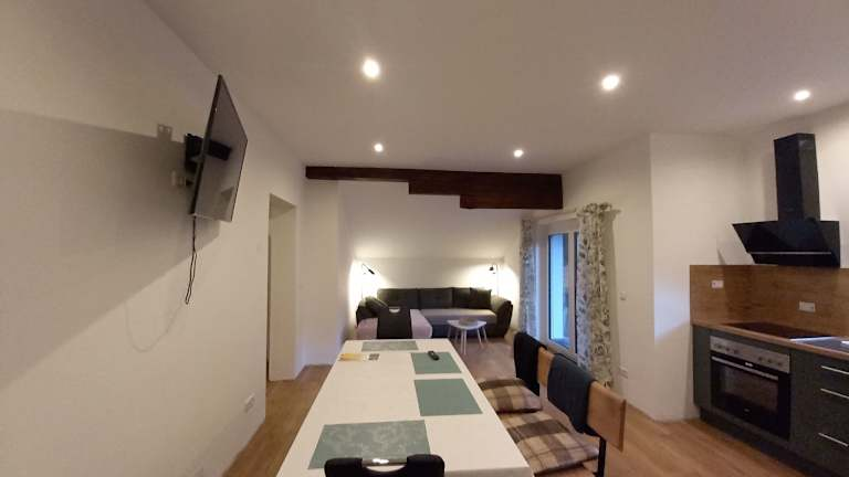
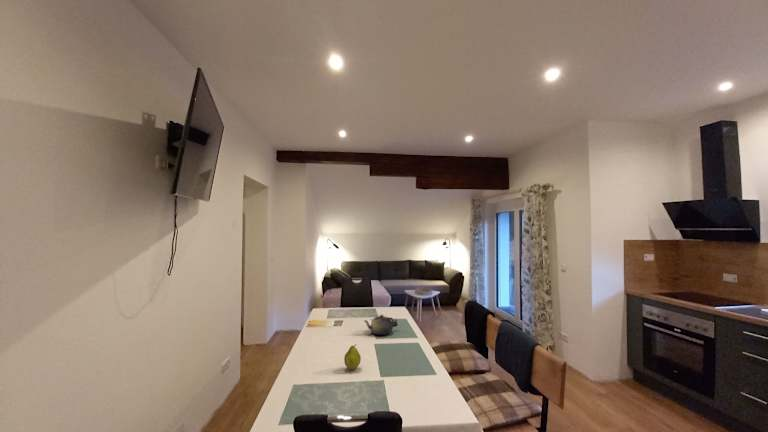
+ fruit (352, 357)
+ teapot (380, 323)
